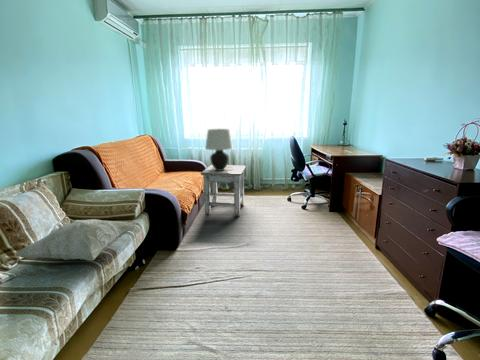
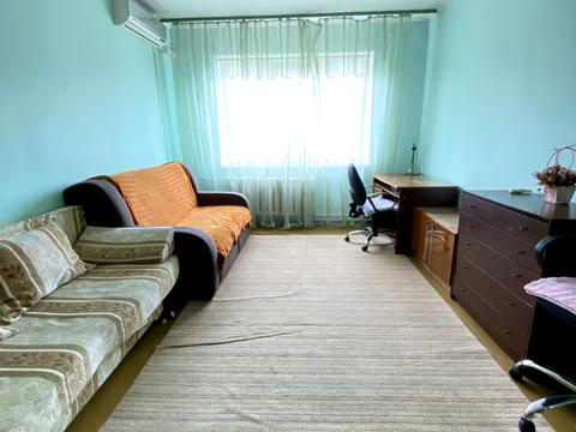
- stool (225, 193)
- decorative pillow (82, 237)
- table lamp (219, 149)
